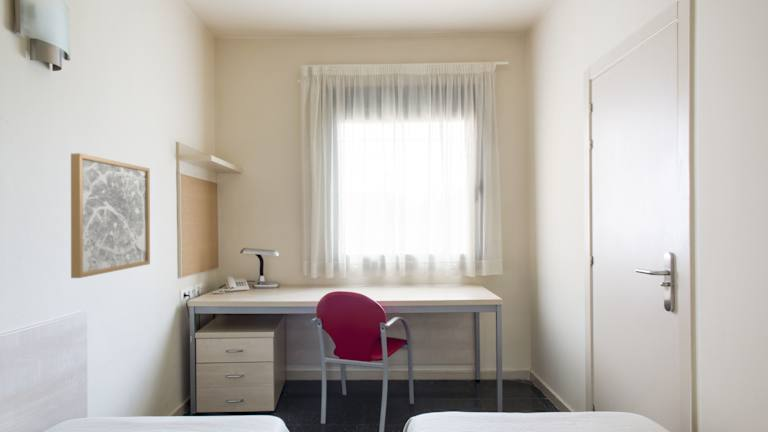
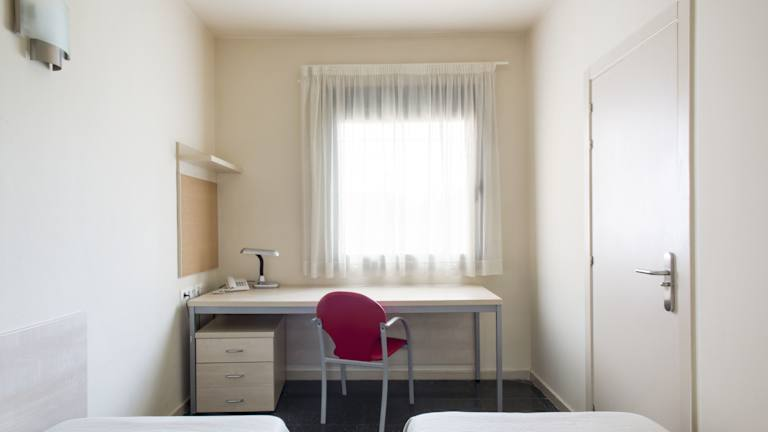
- wall art (115, 216)
